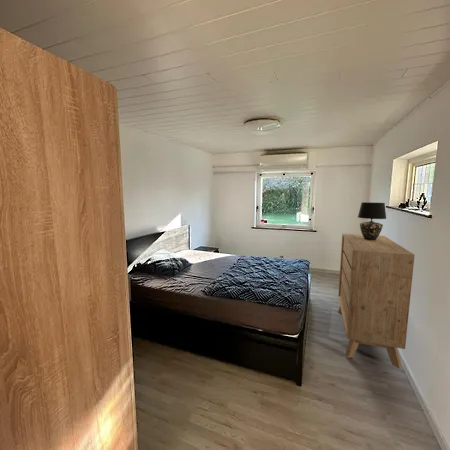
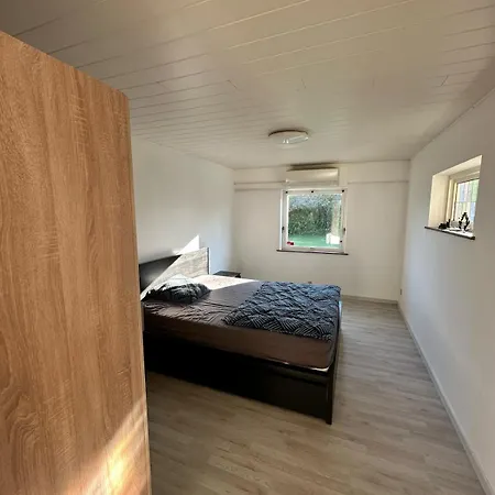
- dresser (367, 289)
- table lamp (371, 221)
